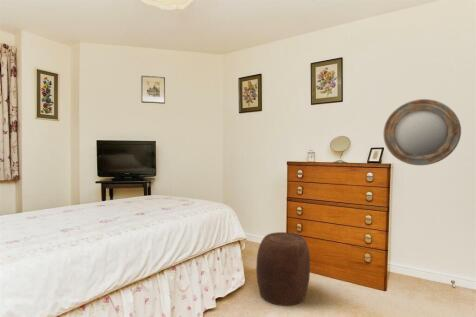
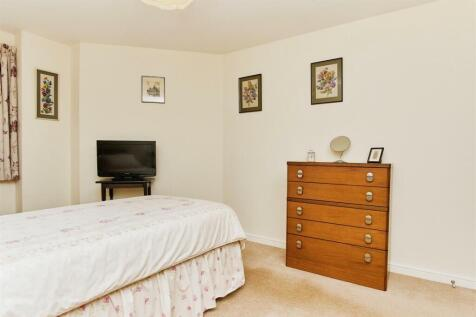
- home mirror (419, 132)
- stool (282, 265)
